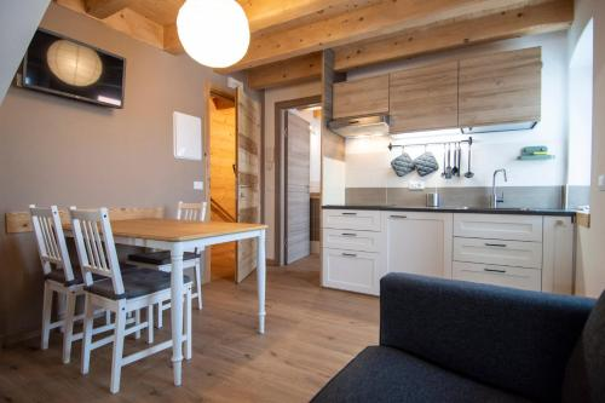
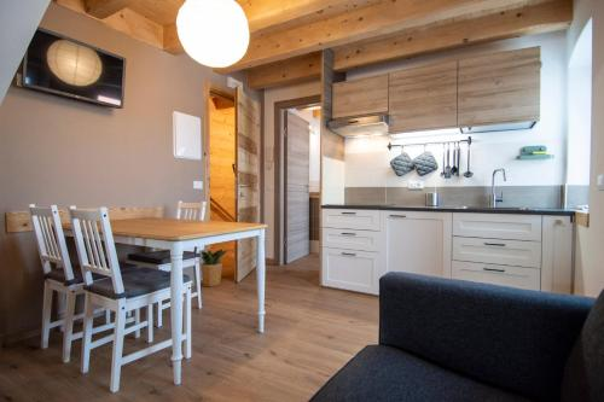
+ potted plant (213, 266)
